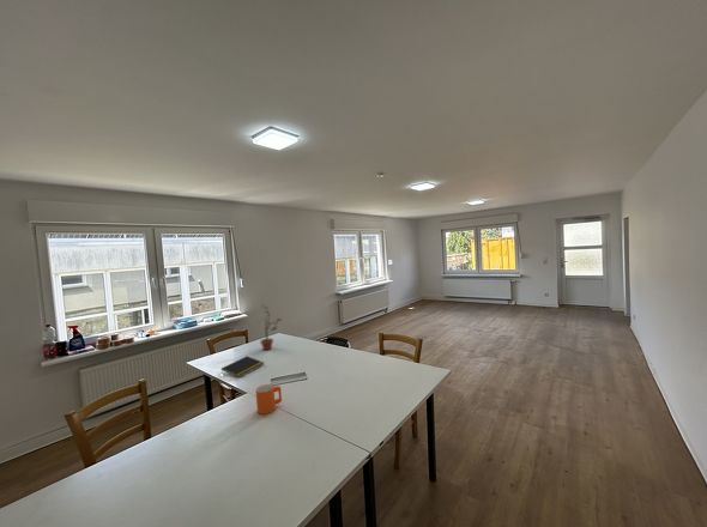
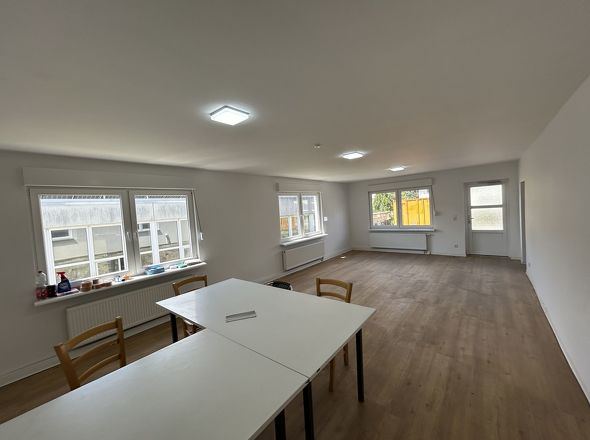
- potted plant (266, 327)
- mug (267, 396)
- notepad (243, 365)
